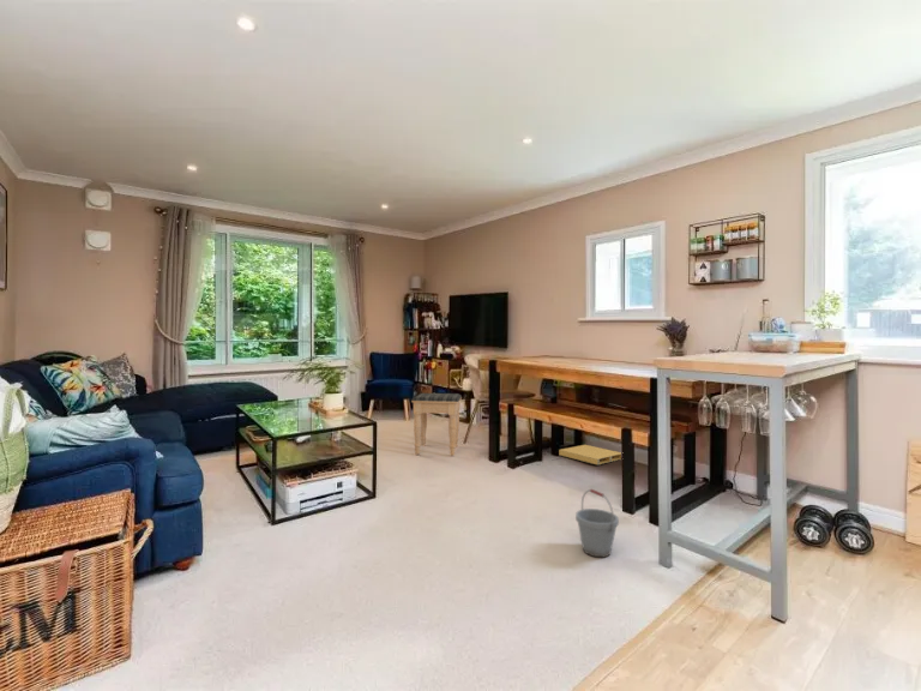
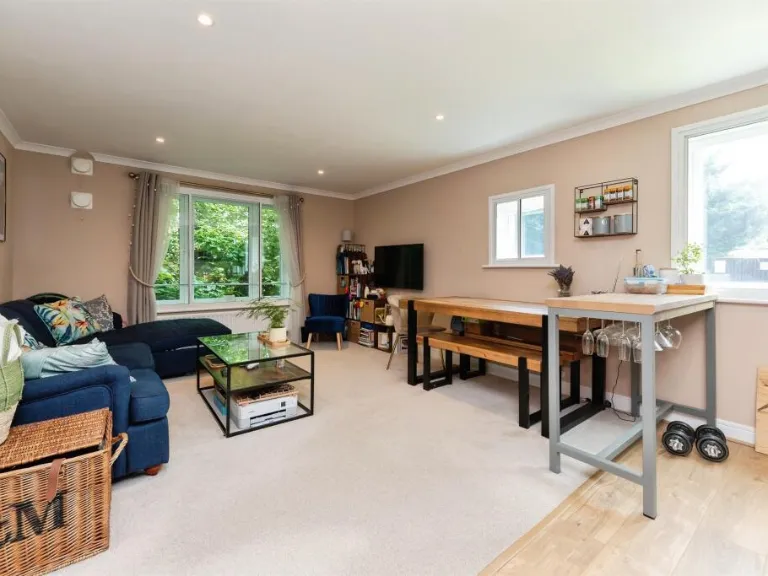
- bucket (596, 521)
- footstool (437, 411)
- cardboard box (590, 453)
